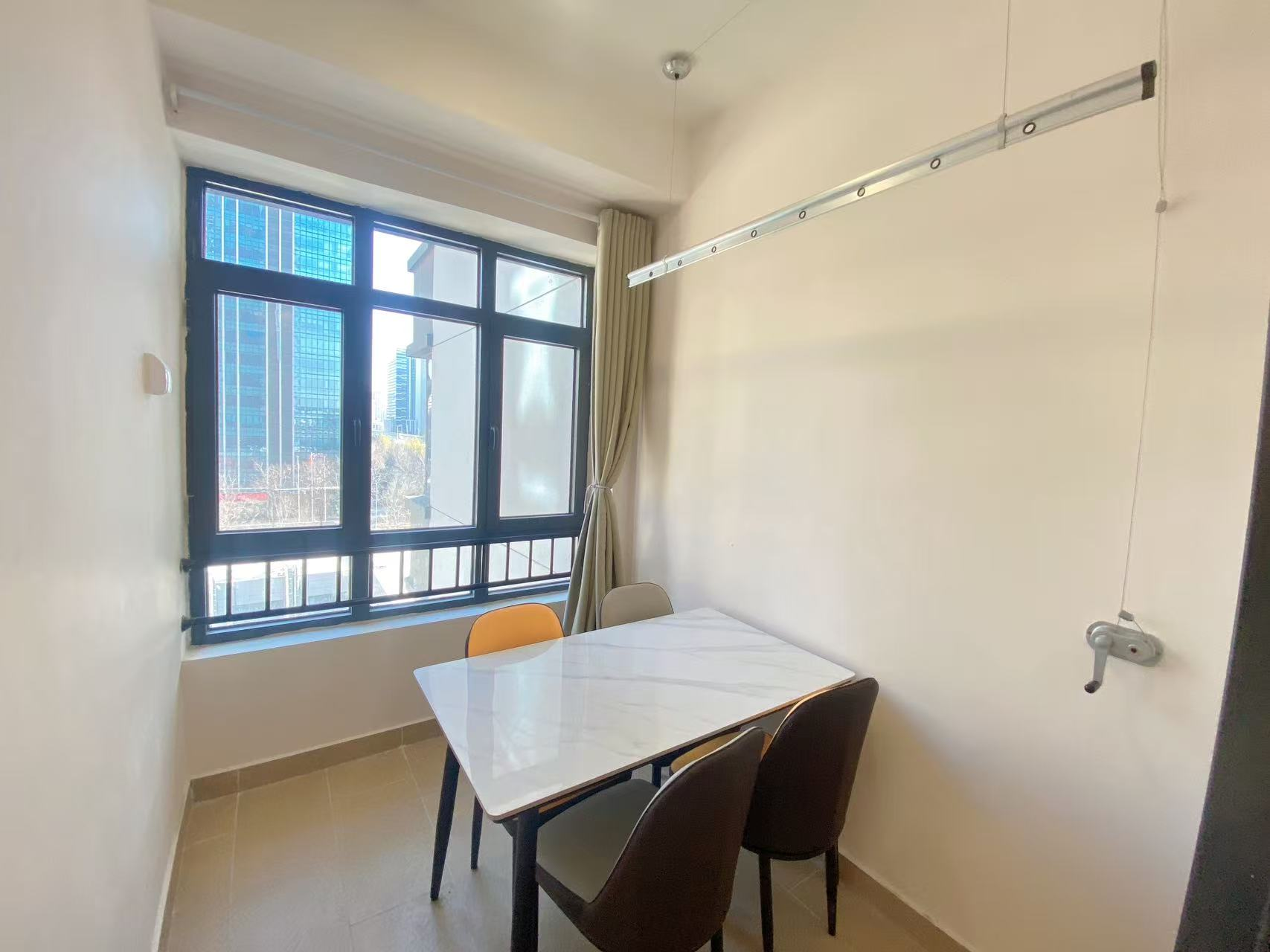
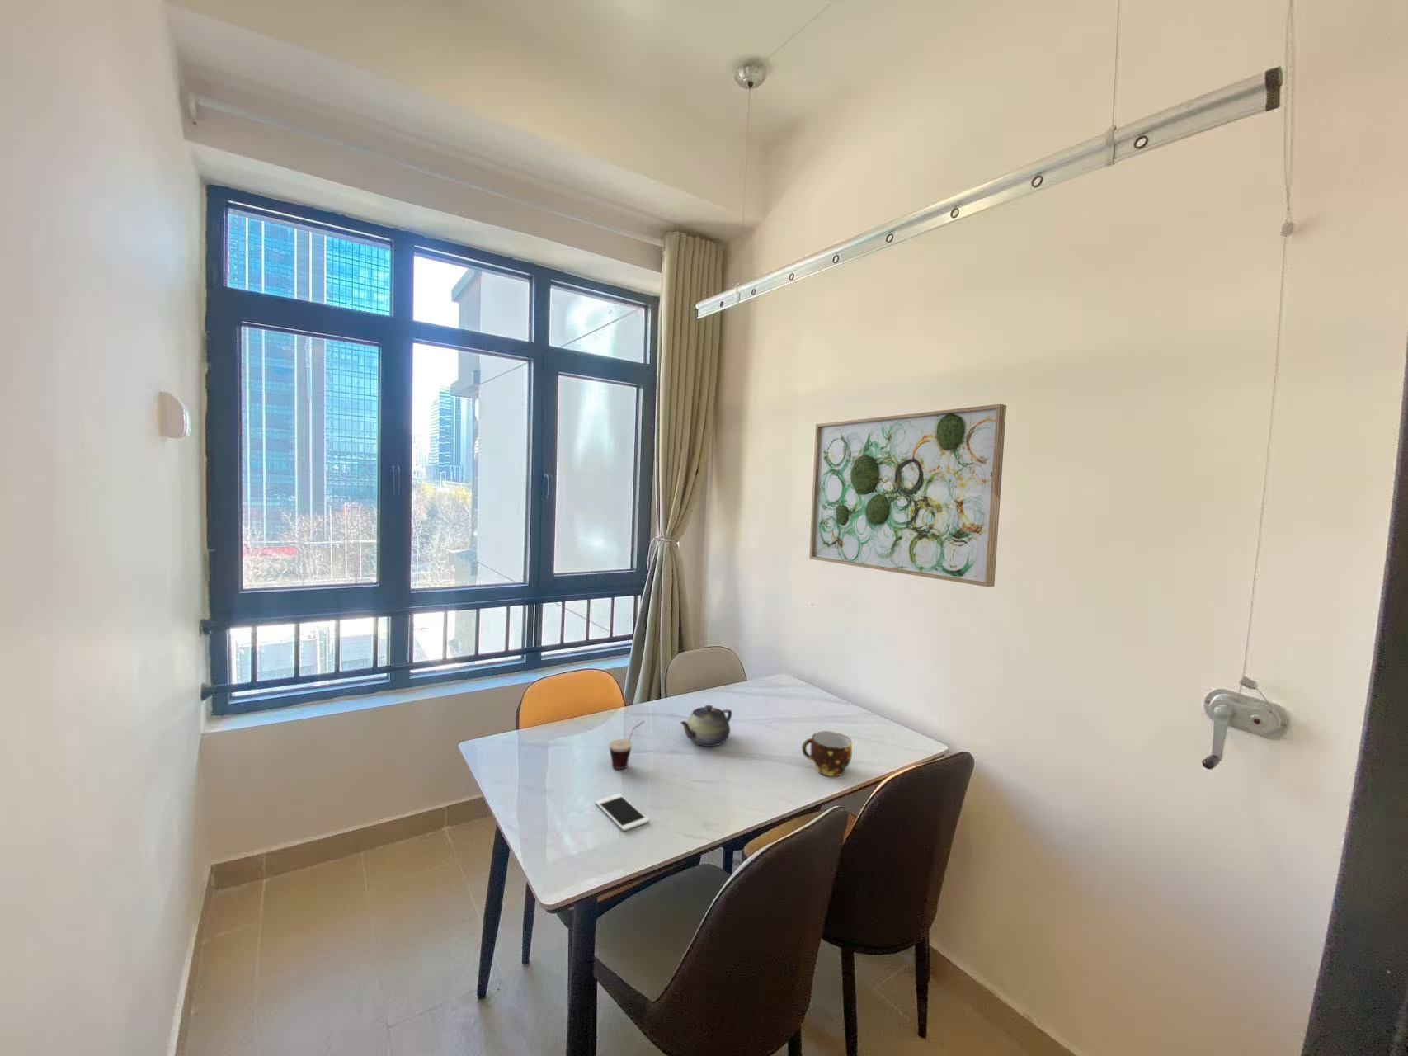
+ cup (628, 744)
+ wall art (890, 494)
+ teapot (706, 723)
+ cell phone (621, 811)
+ cup (828, 755)
